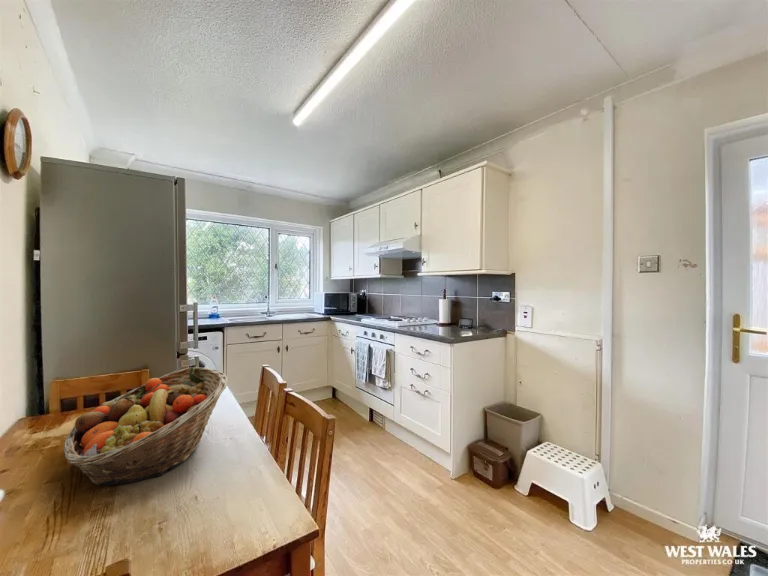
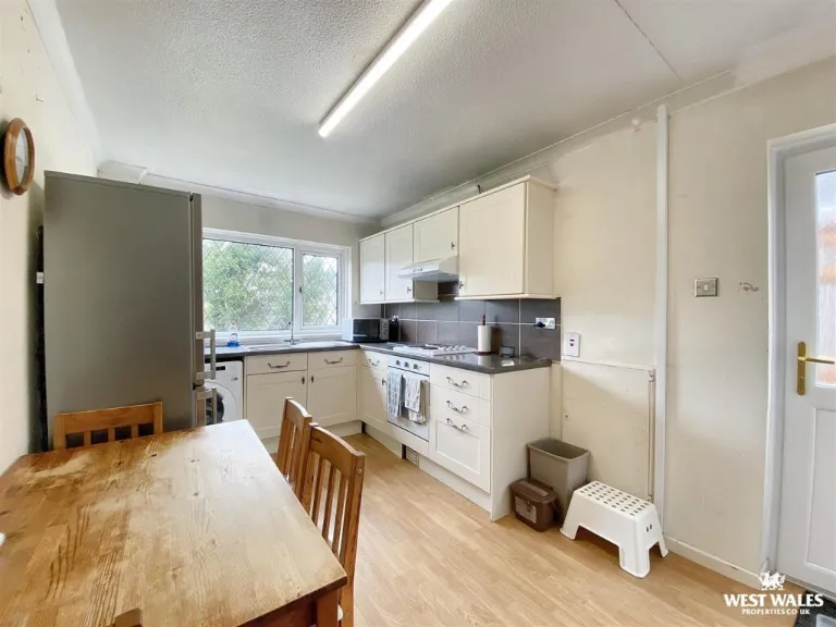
- fruit basket (154, 416)
